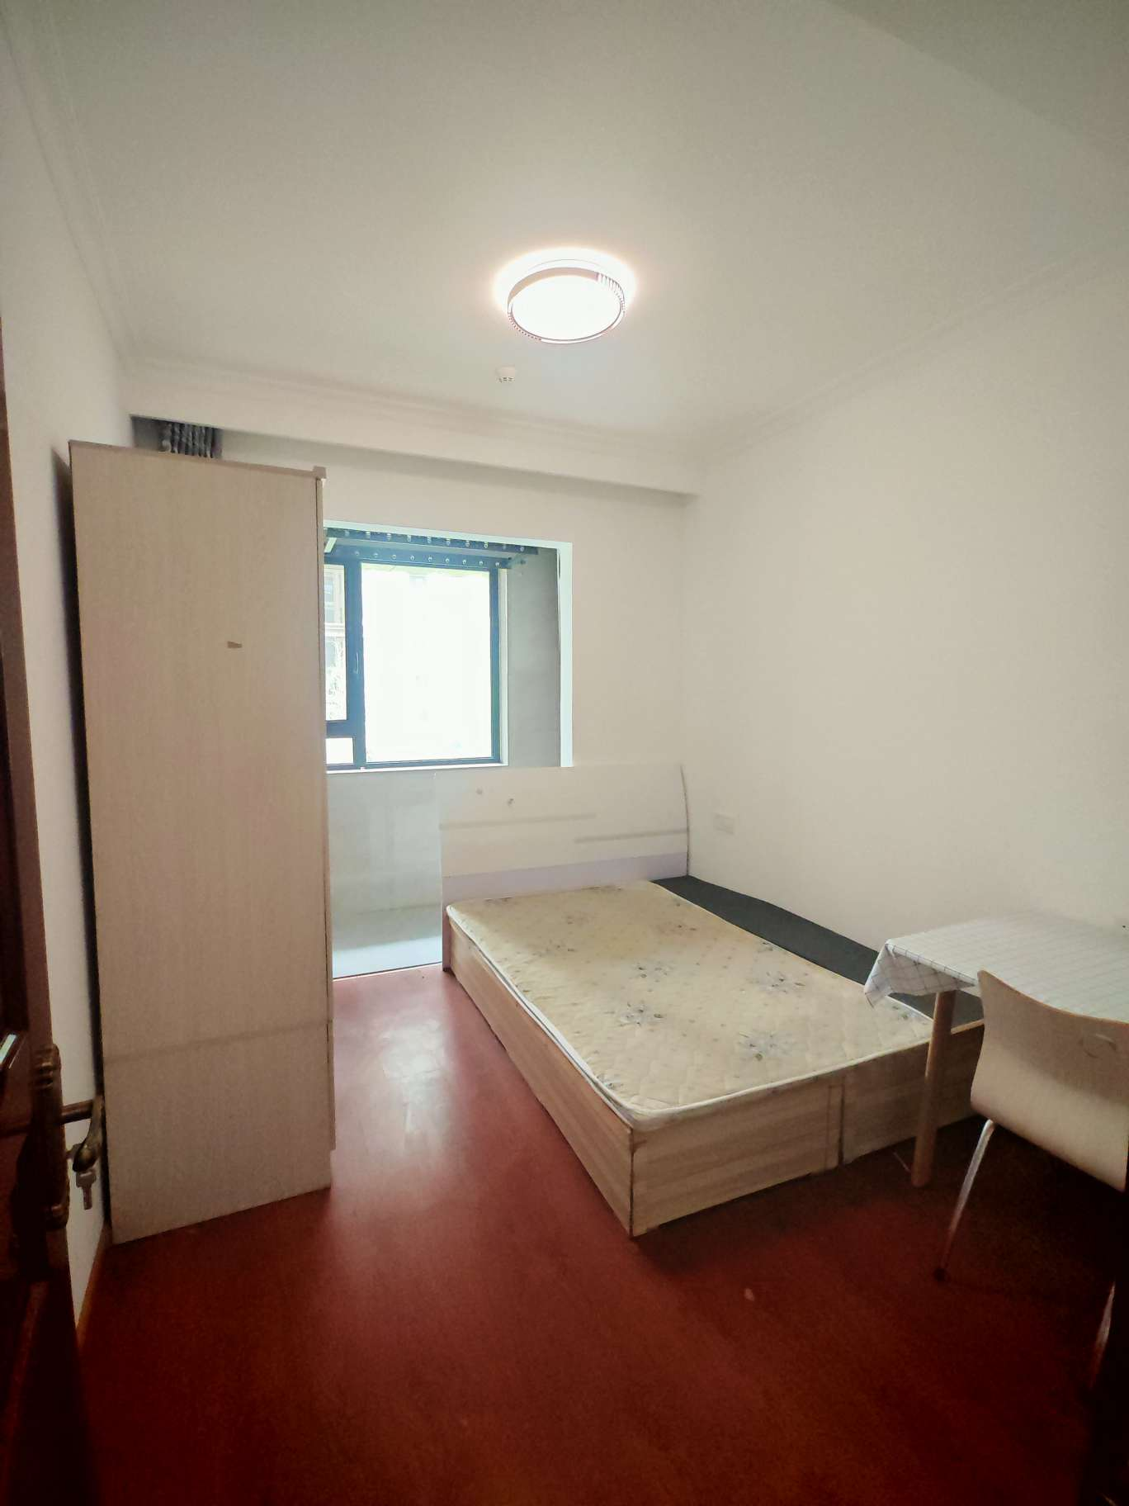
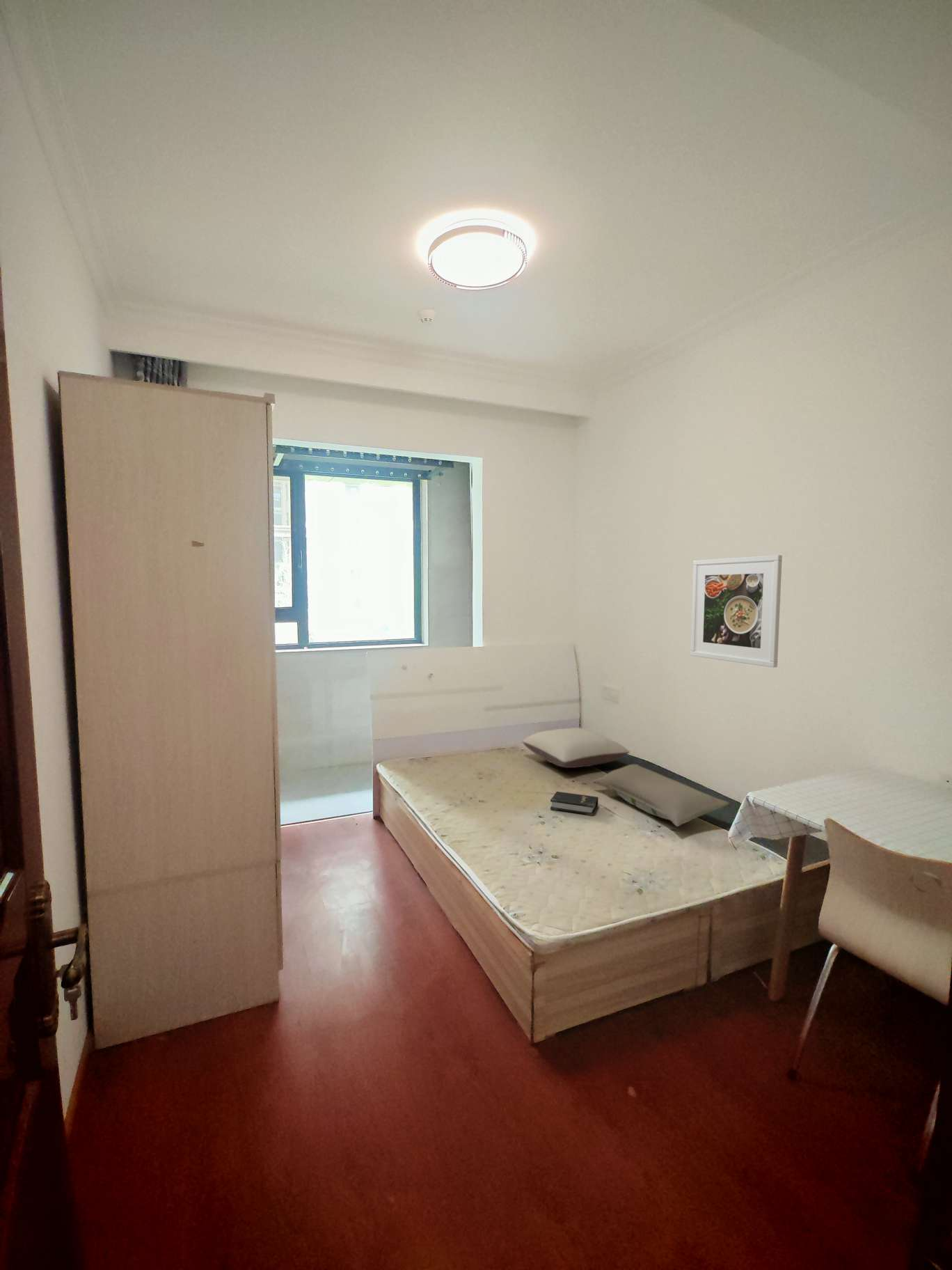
+ pillow (574, 747)
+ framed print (732, 609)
+ pillow (655, 792)
+ hardback book (574, 802)
